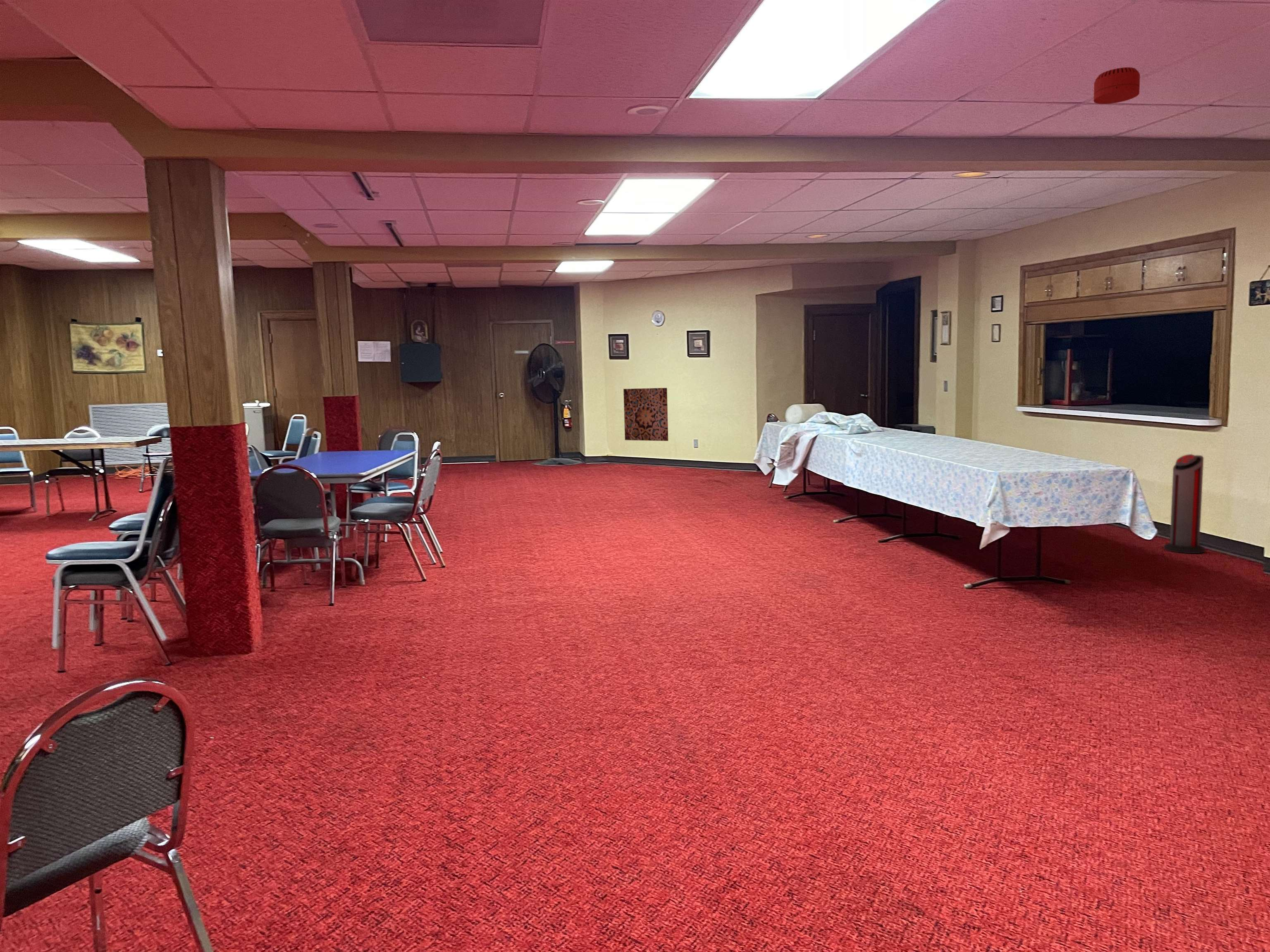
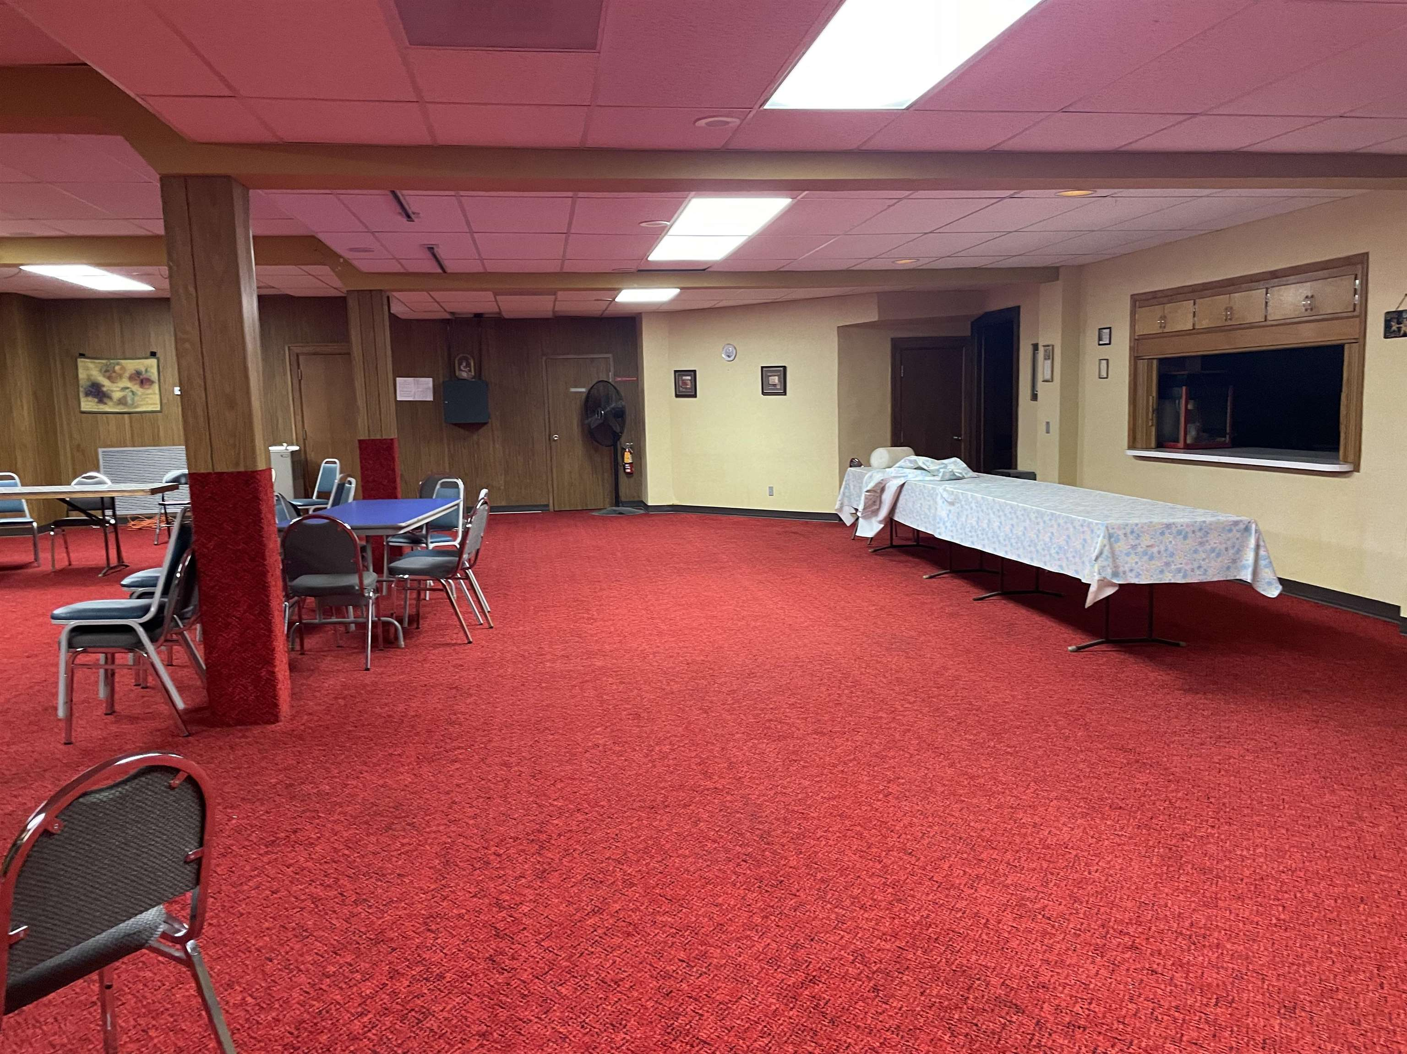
- smoke detector (1116, 85)
- air purifier (1186, 502)
- wall art (645, 414)
